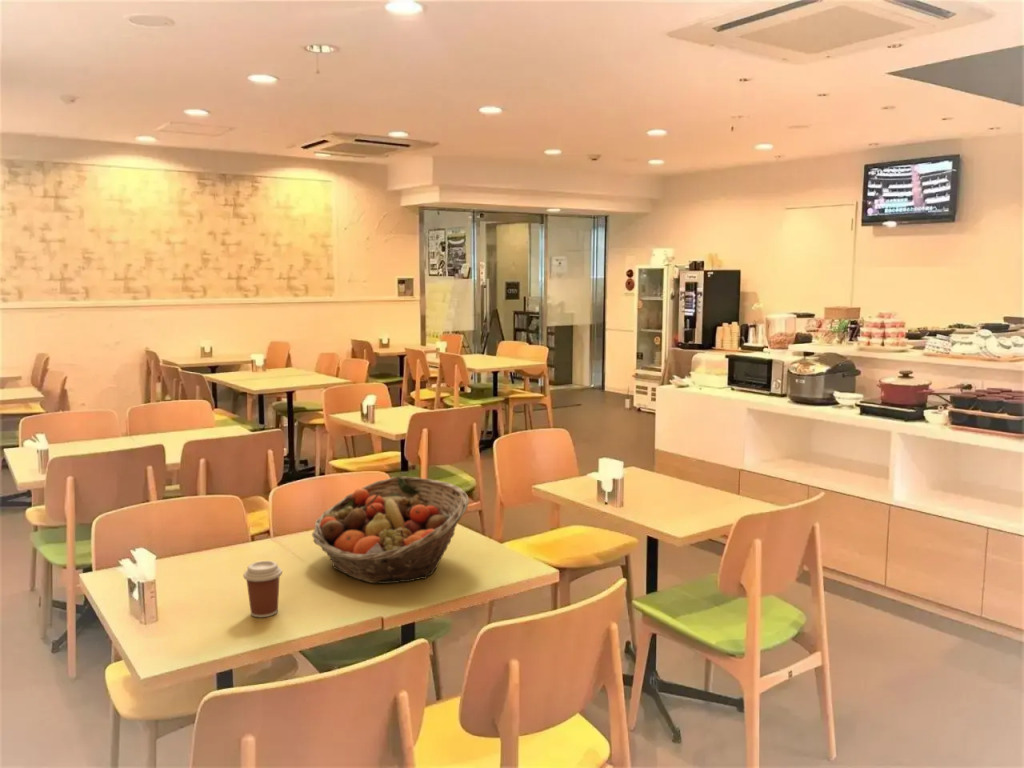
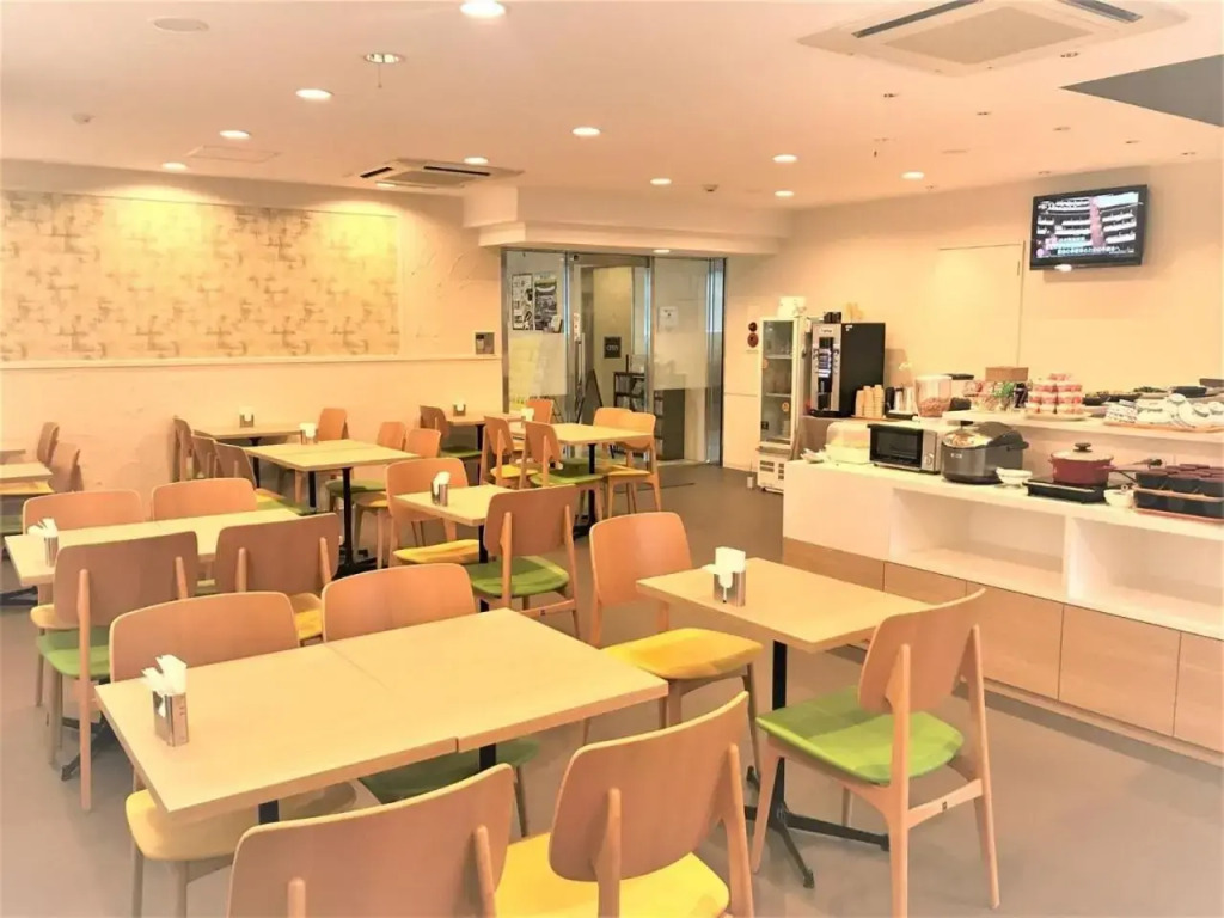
- fruit basket (390, 527)
- coffee cup (263, 588)
